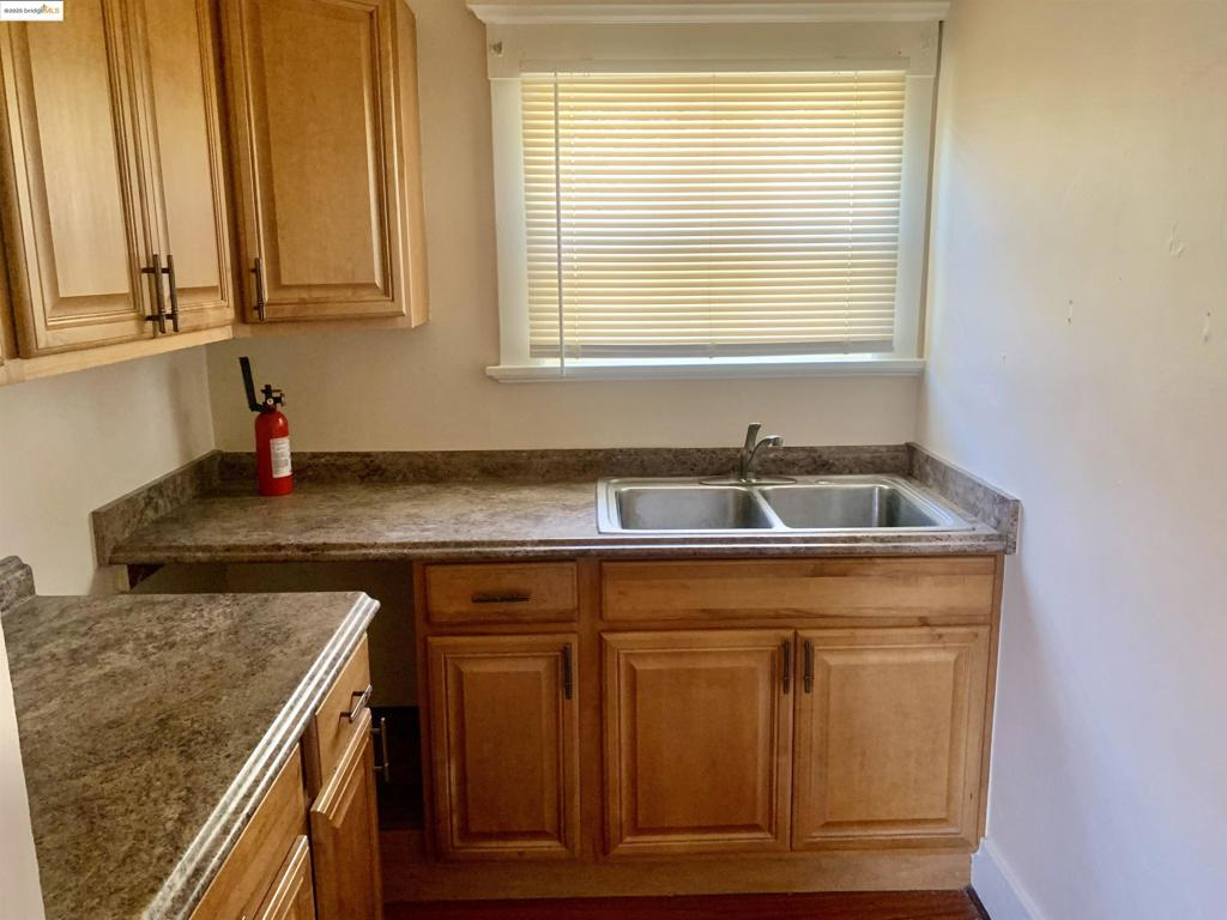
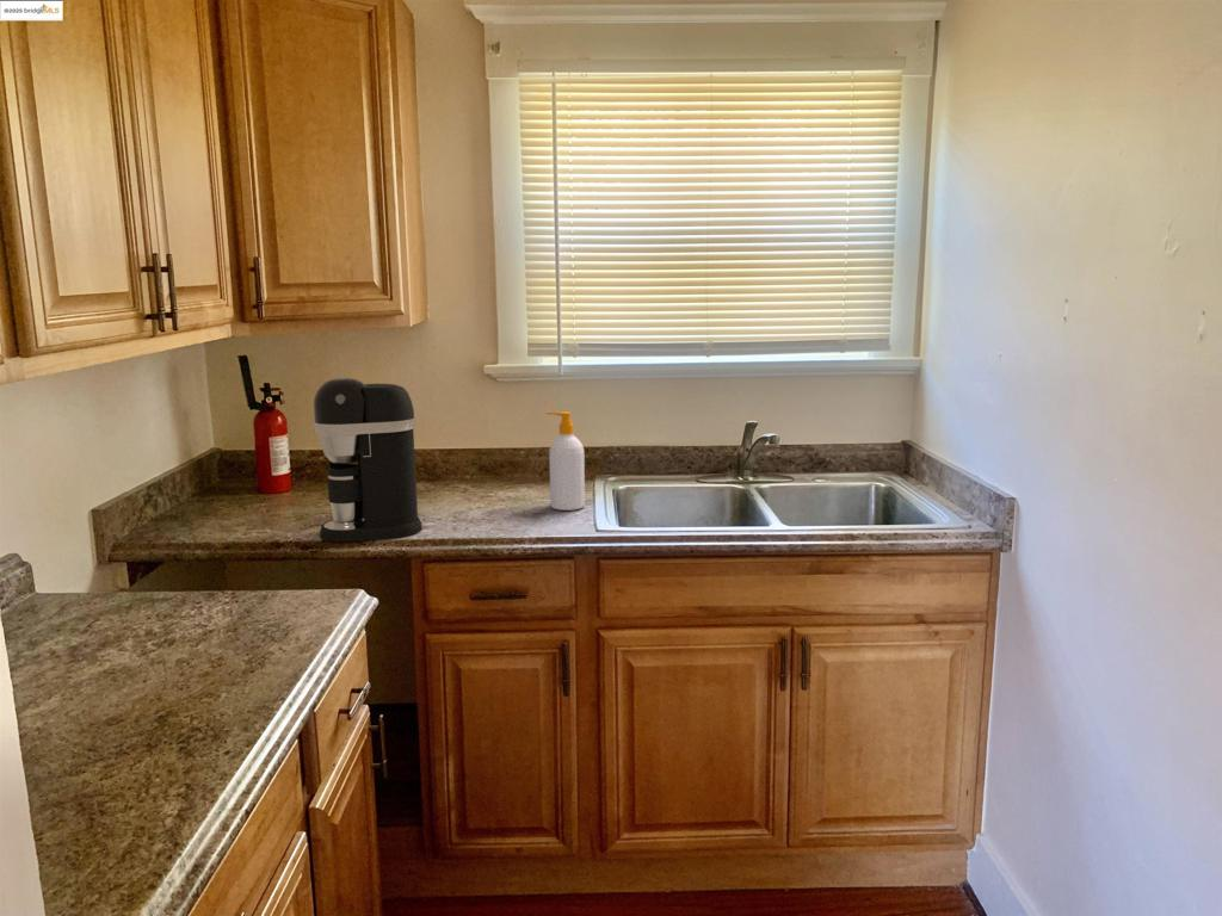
+ soap bottle (564, 459)
+ coffee maker (366, 456)
